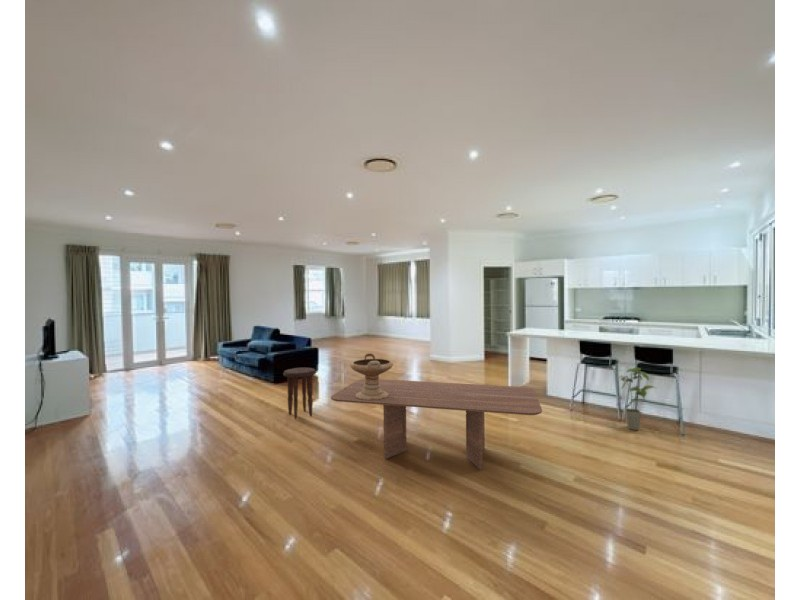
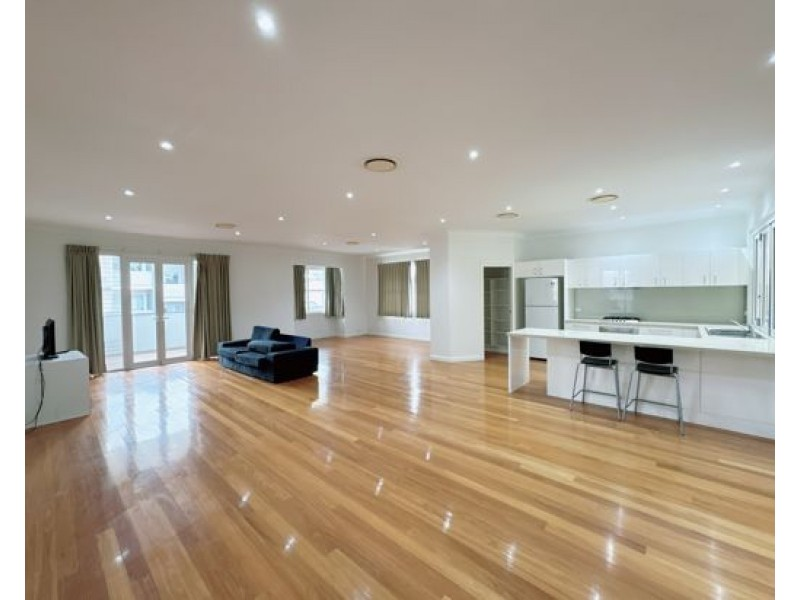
- side table (302, 392)
- house plant (637, 398)
- decorative bowl (371, 375)
- dining table (435, 408)
